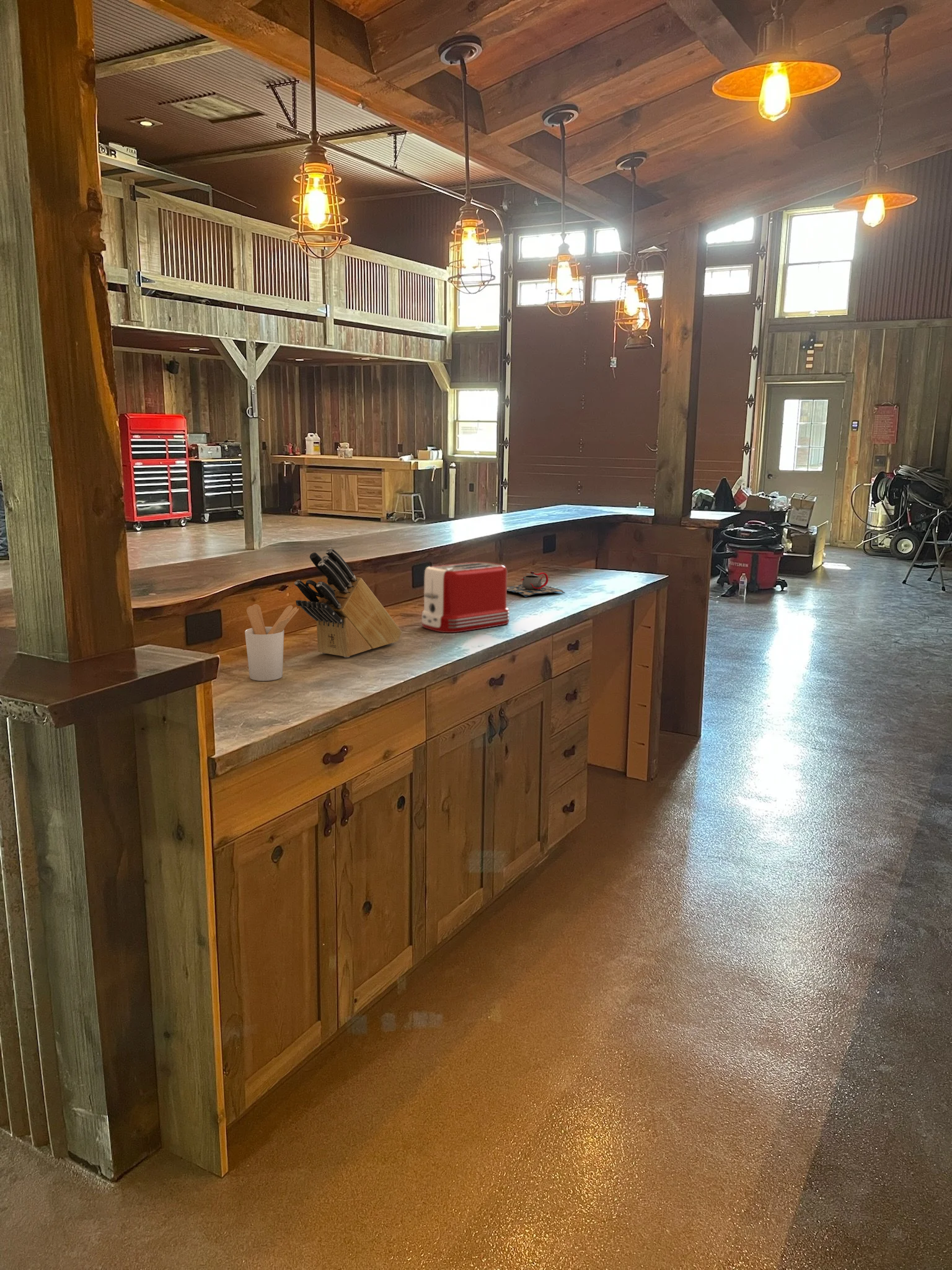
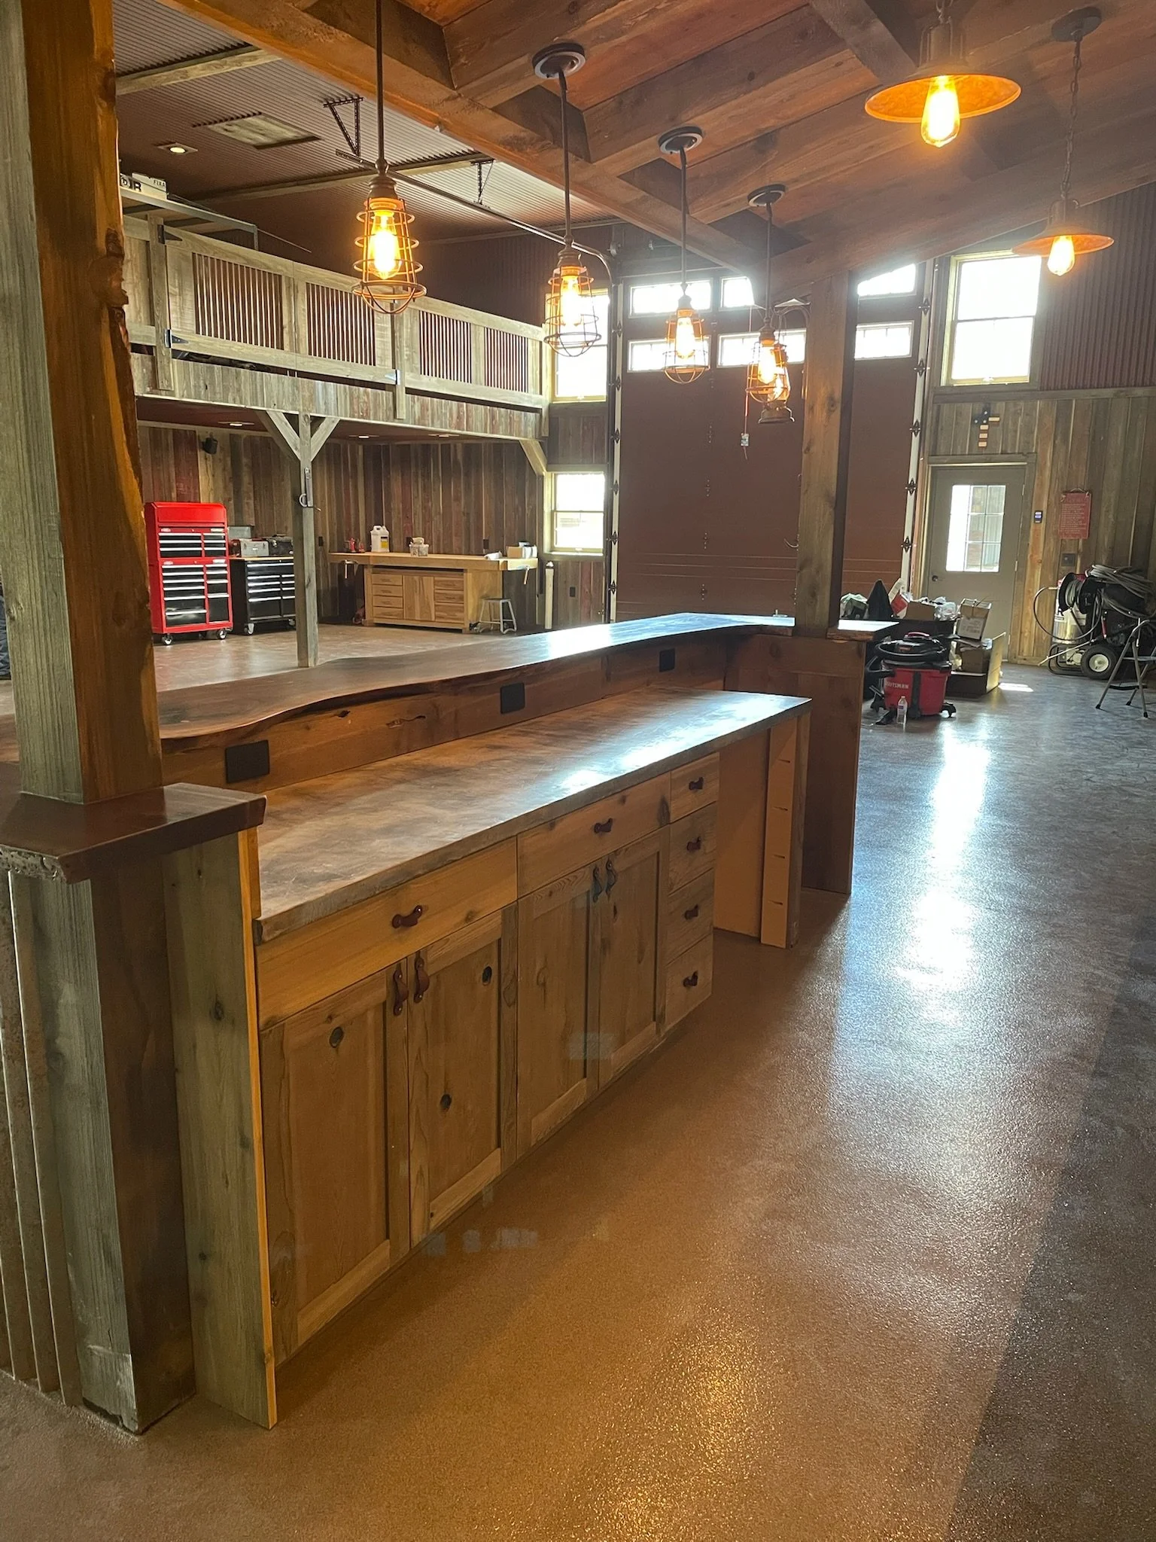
- knife block (350, 598)
- toaster (466, 595)
- teapot (532, 581)
- utensil holder (273, 641)
